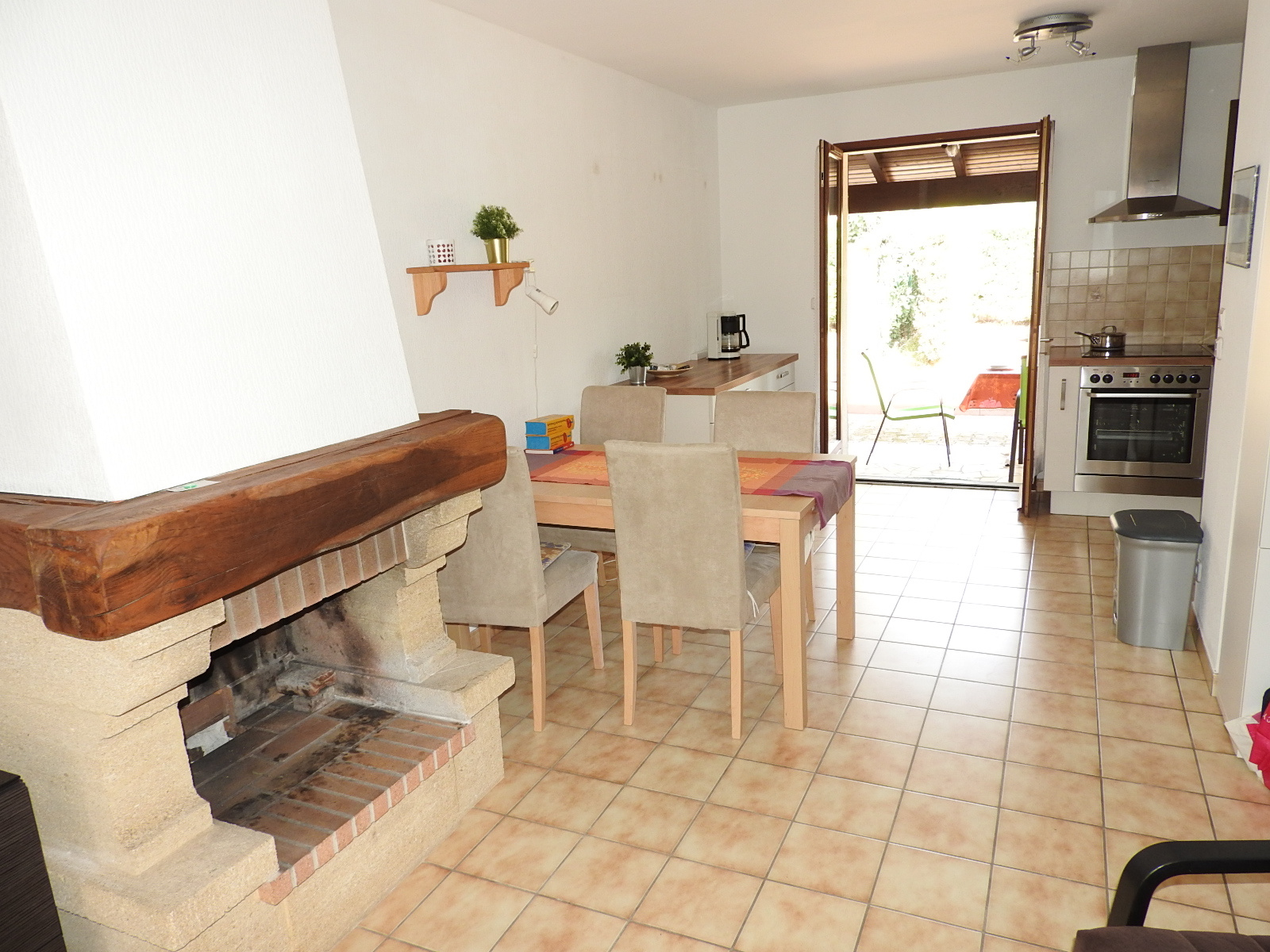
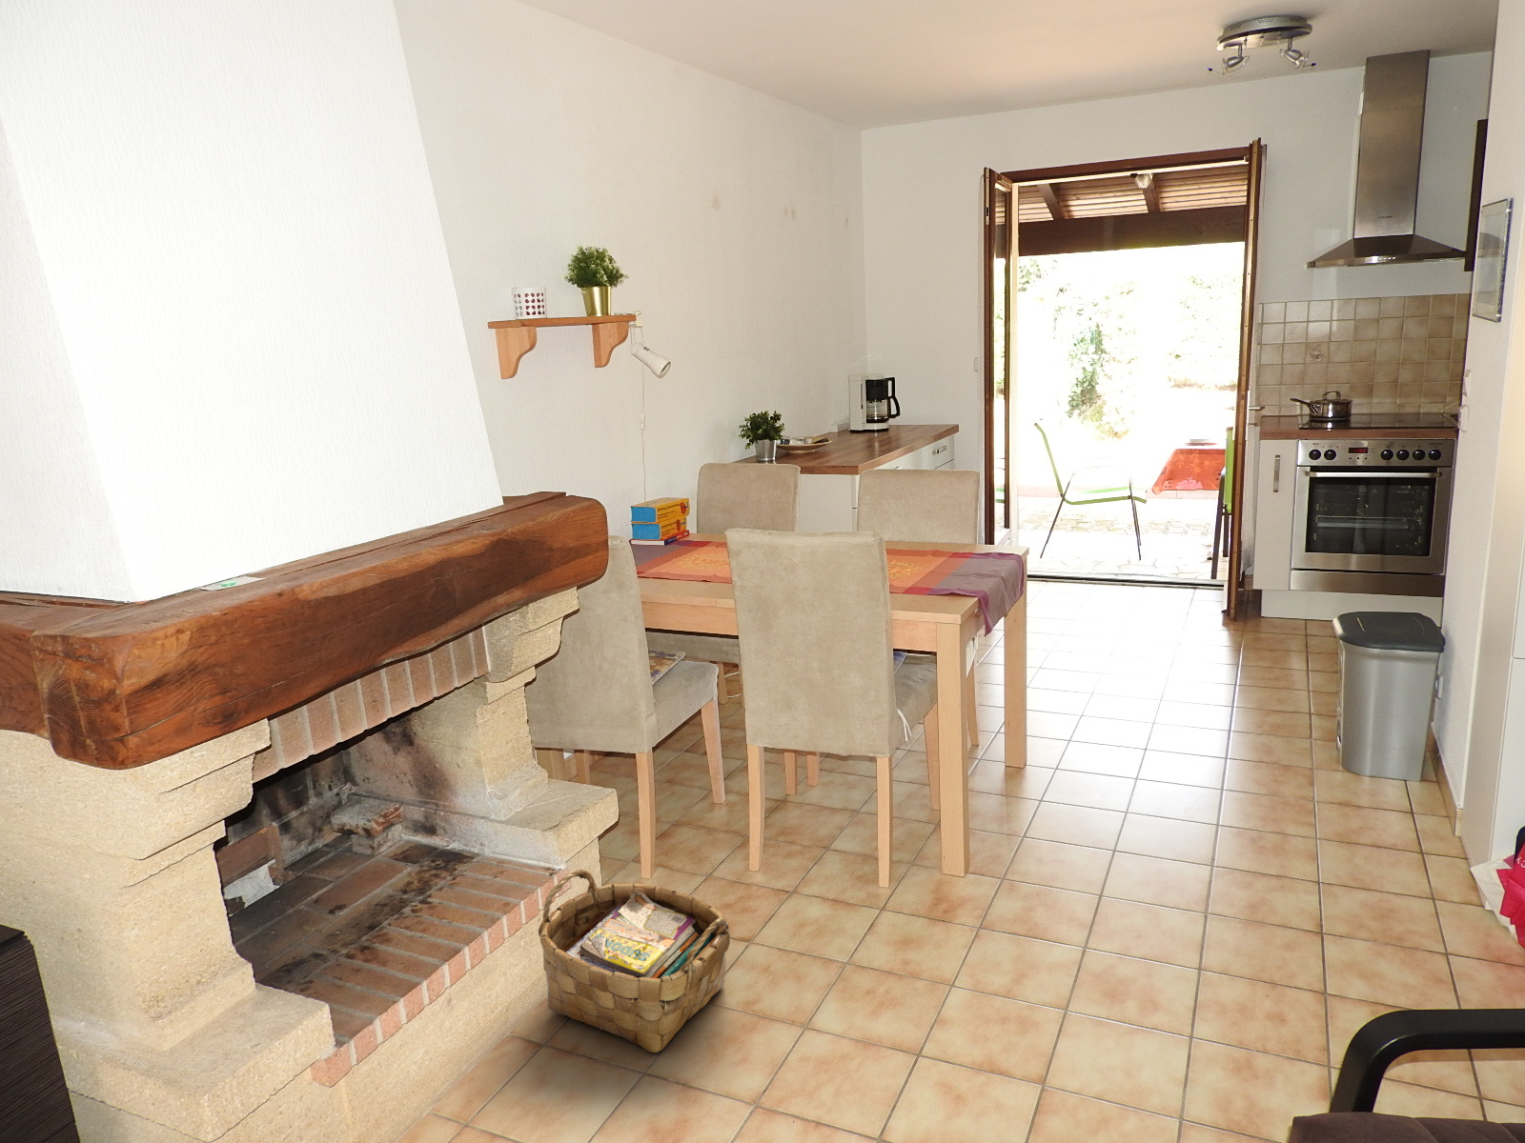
+ woven basket (639, 946)
